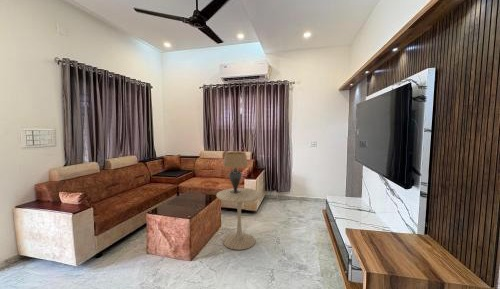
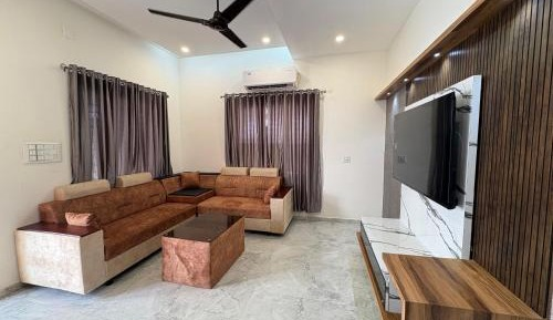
- side table (239, 217)
- table lamp (235, 172)
